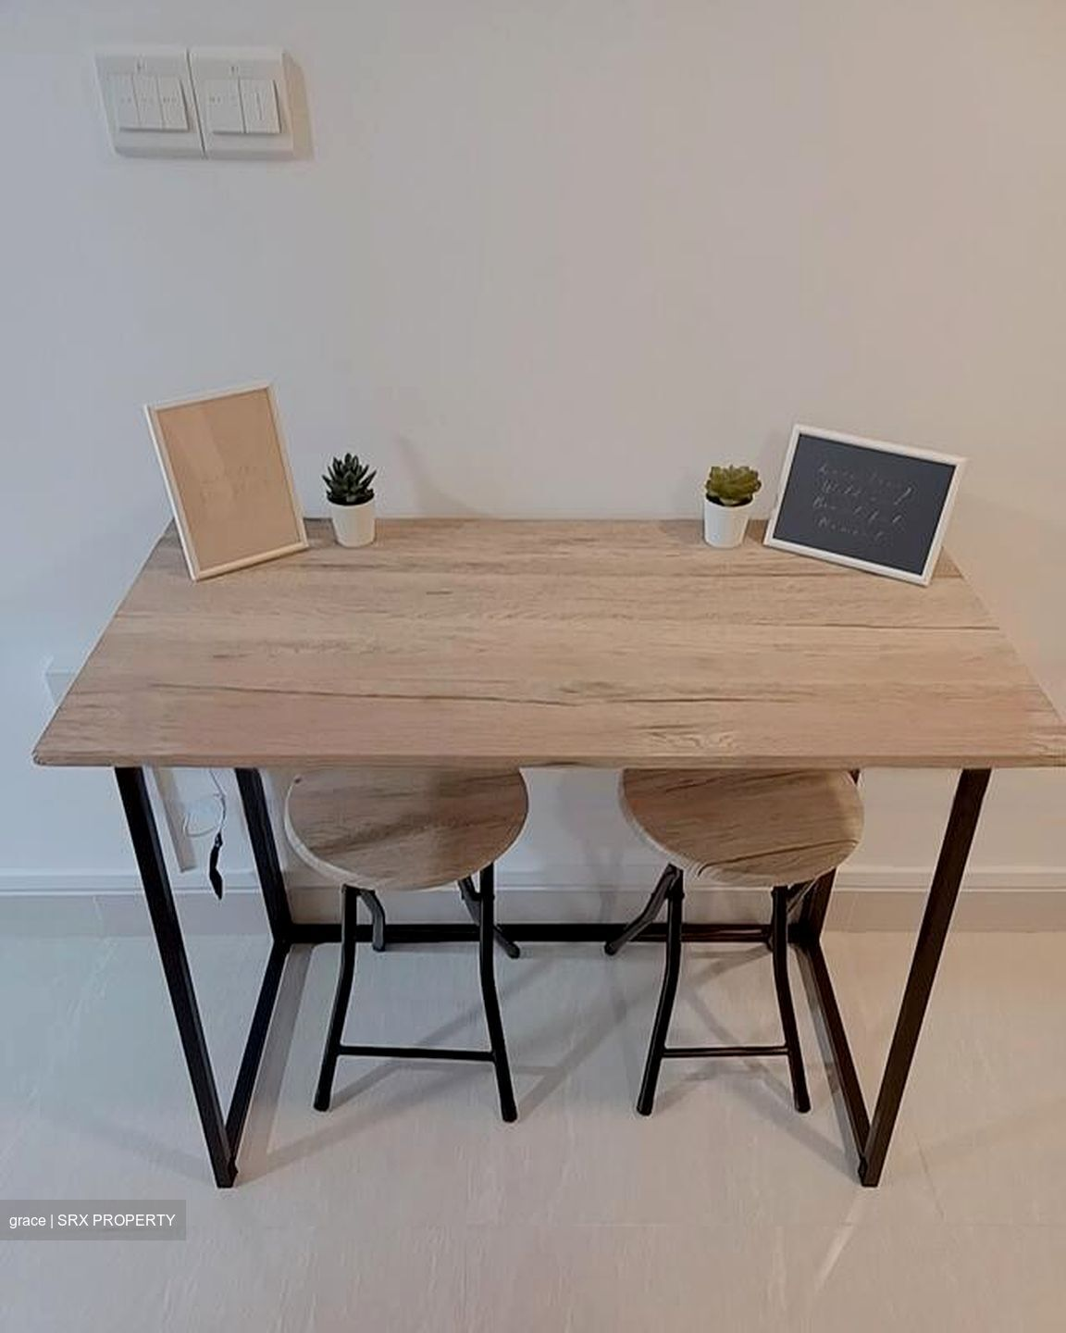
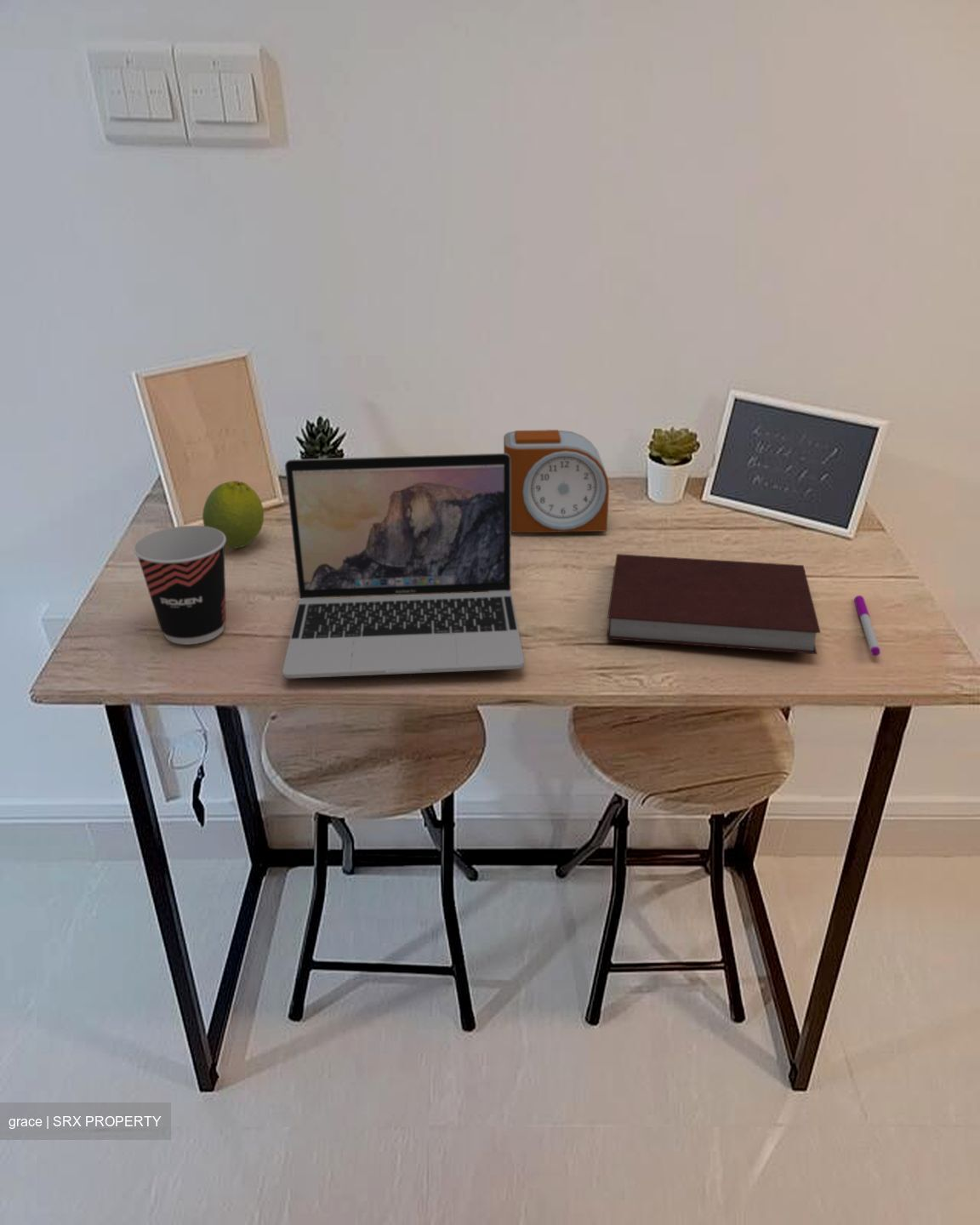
+ cup (187, 587)
+ fruit (233, 514)
+ pen (867, 624)
+ alarm clock (555, 479)
+ laptop (401, 562)
+ notebook (709, 600)
